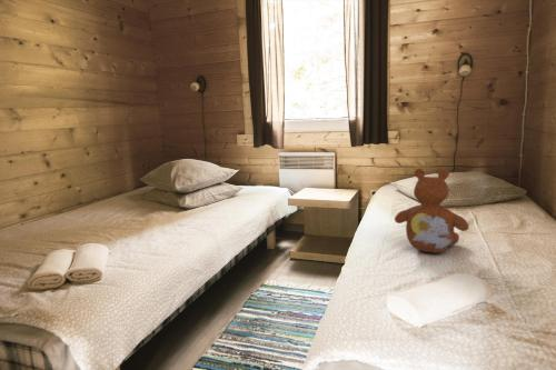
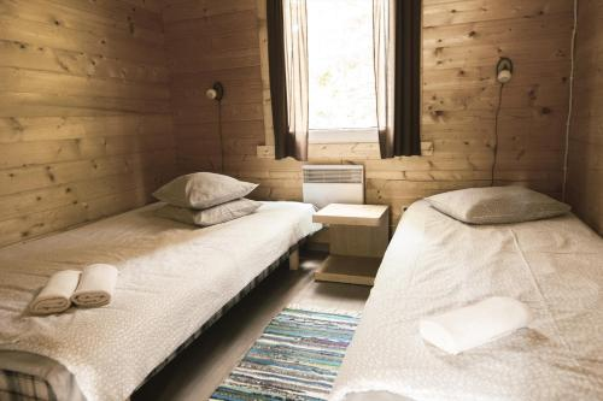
- teddy bear (433, 208)
